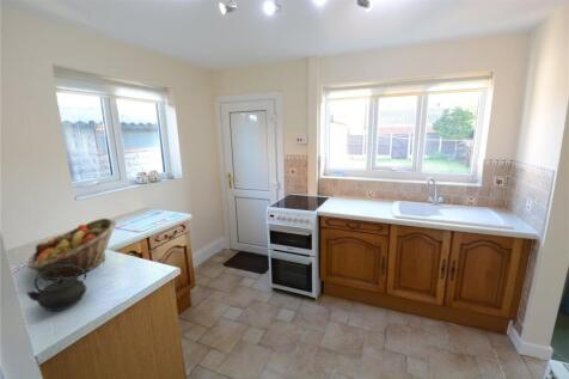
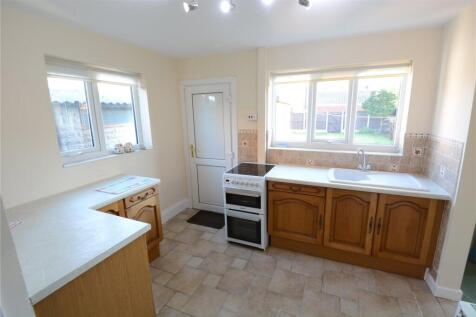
- kettle (57, 285)
- fruit basket (75, 246)
